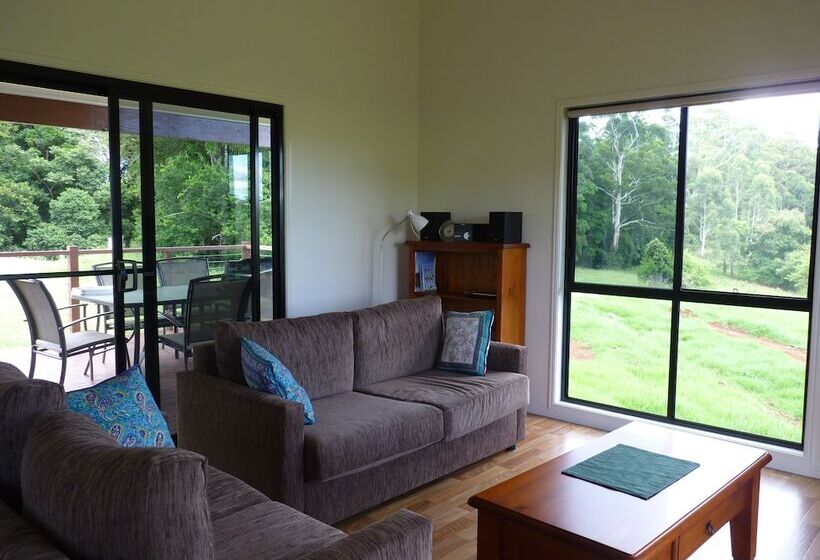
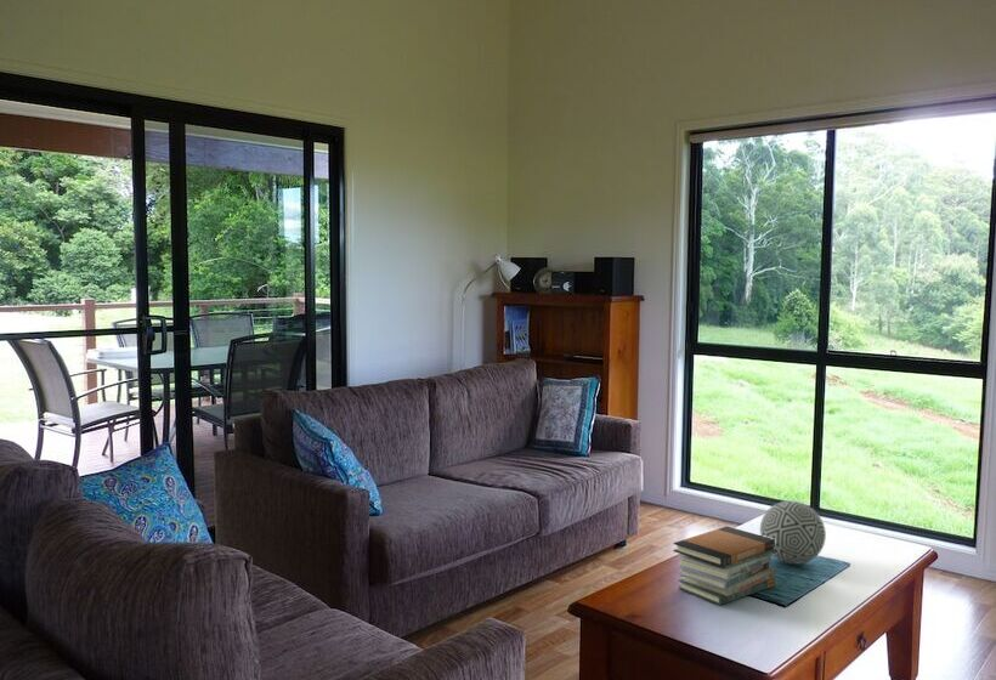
+ book stack (725, 563)
+ decorative ball (792, 532)
